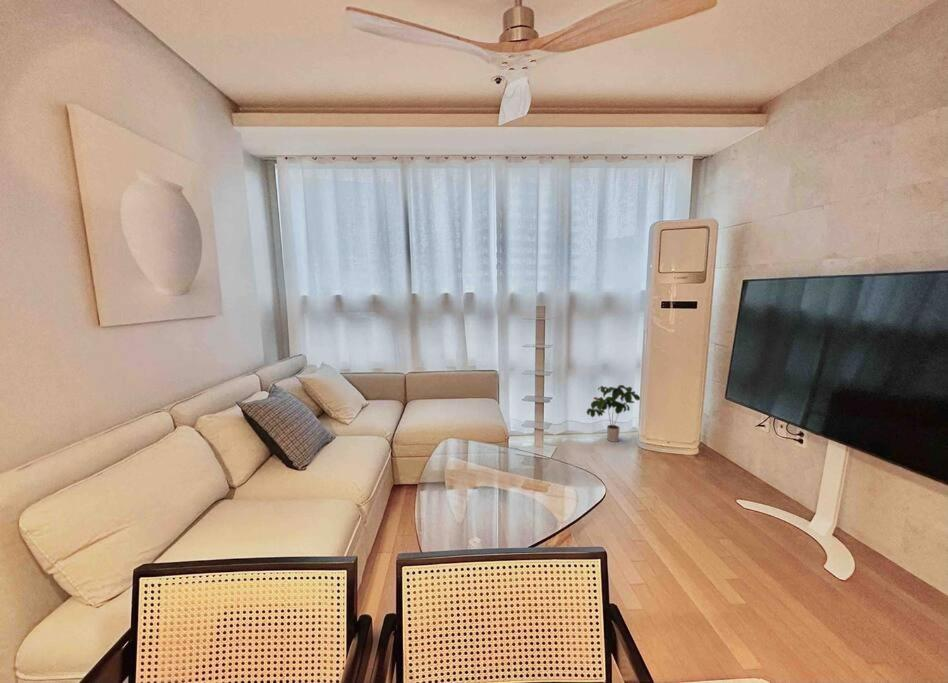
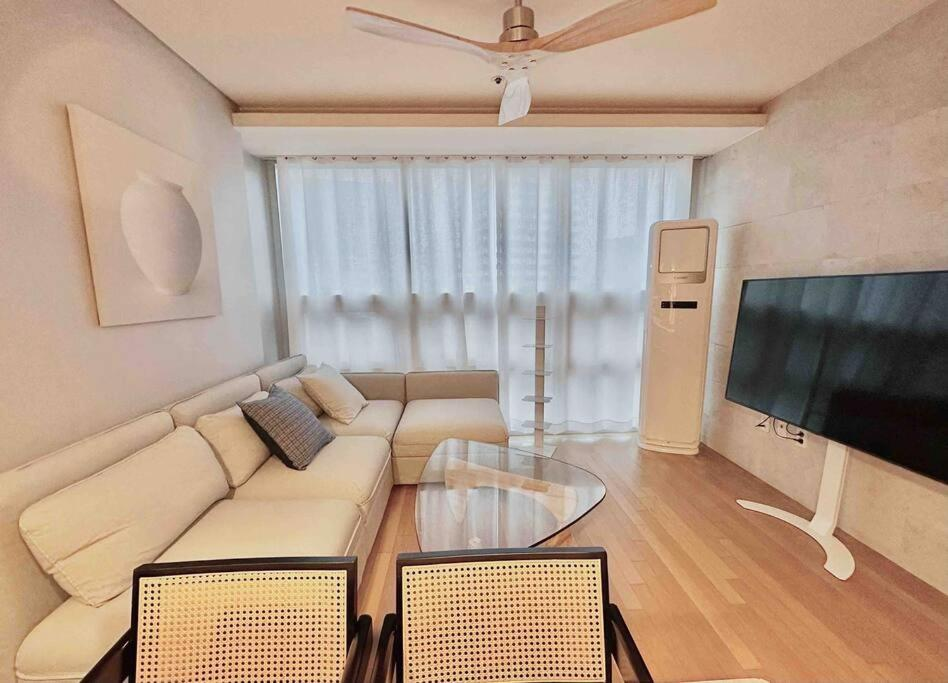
- potted plant (612, 414)
